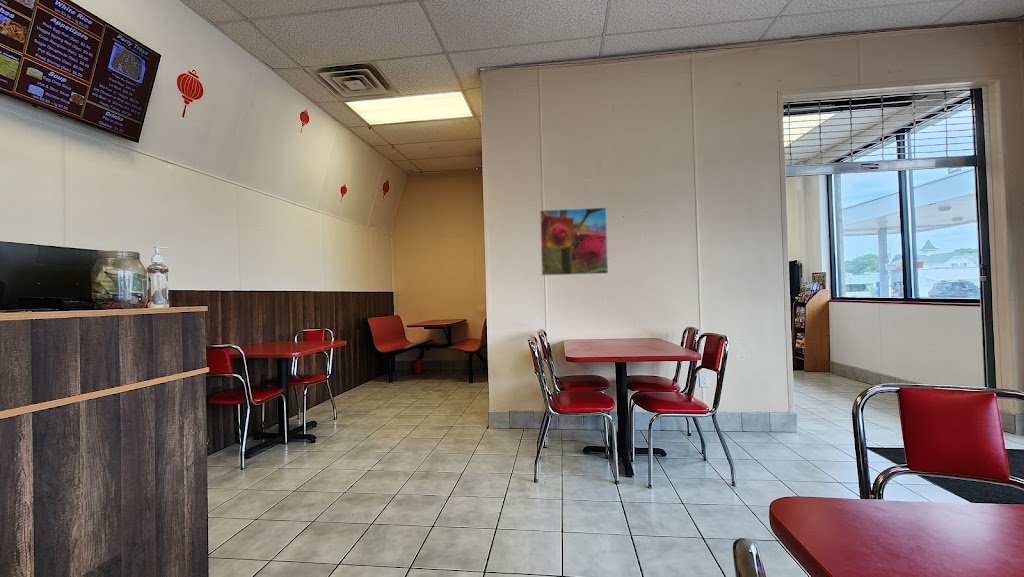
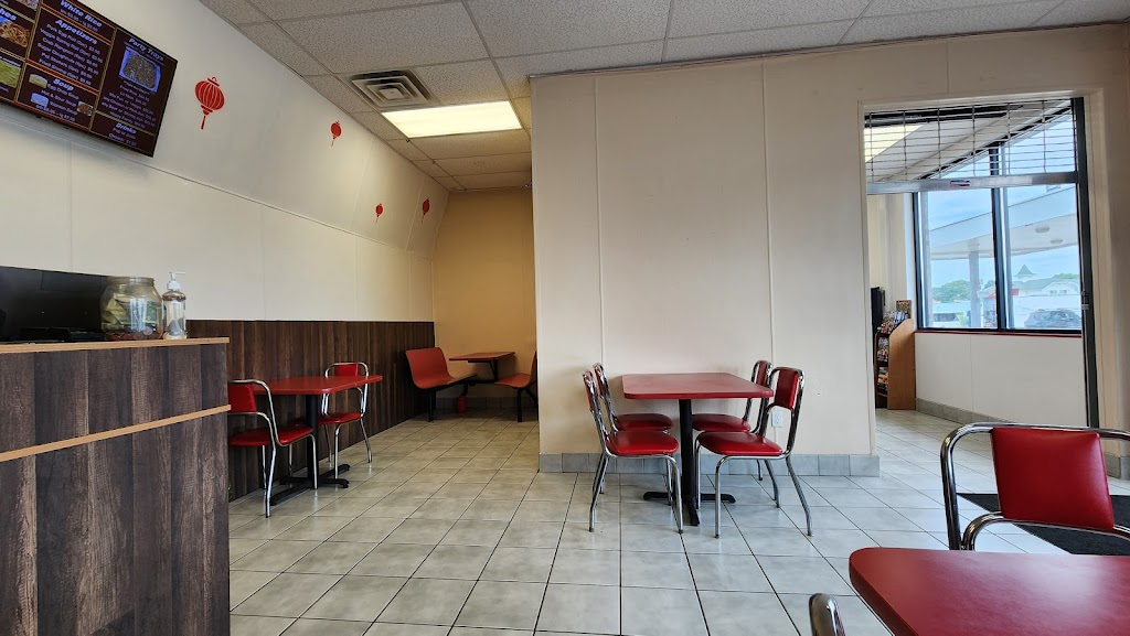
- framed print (573, 241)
